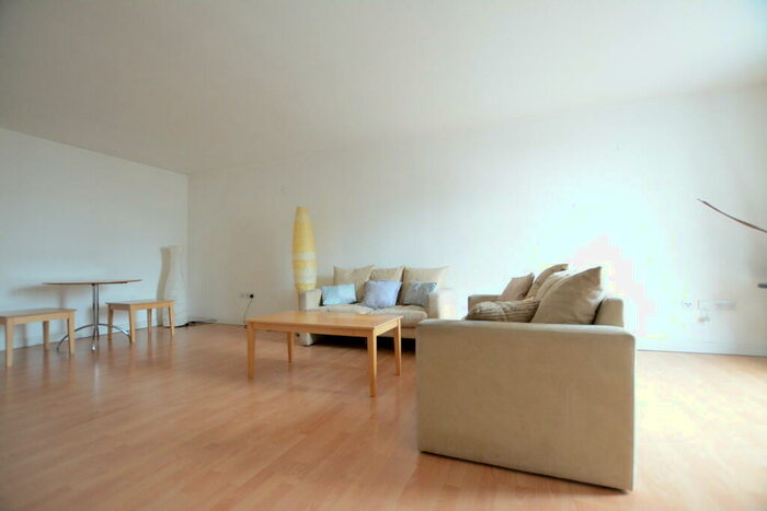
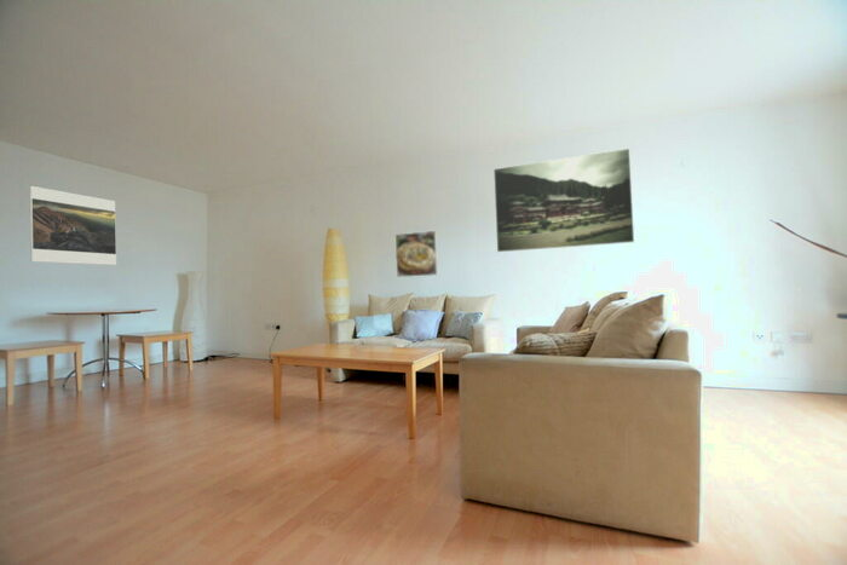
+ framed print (559, 203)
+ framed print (76, 229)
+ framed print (416, 254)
